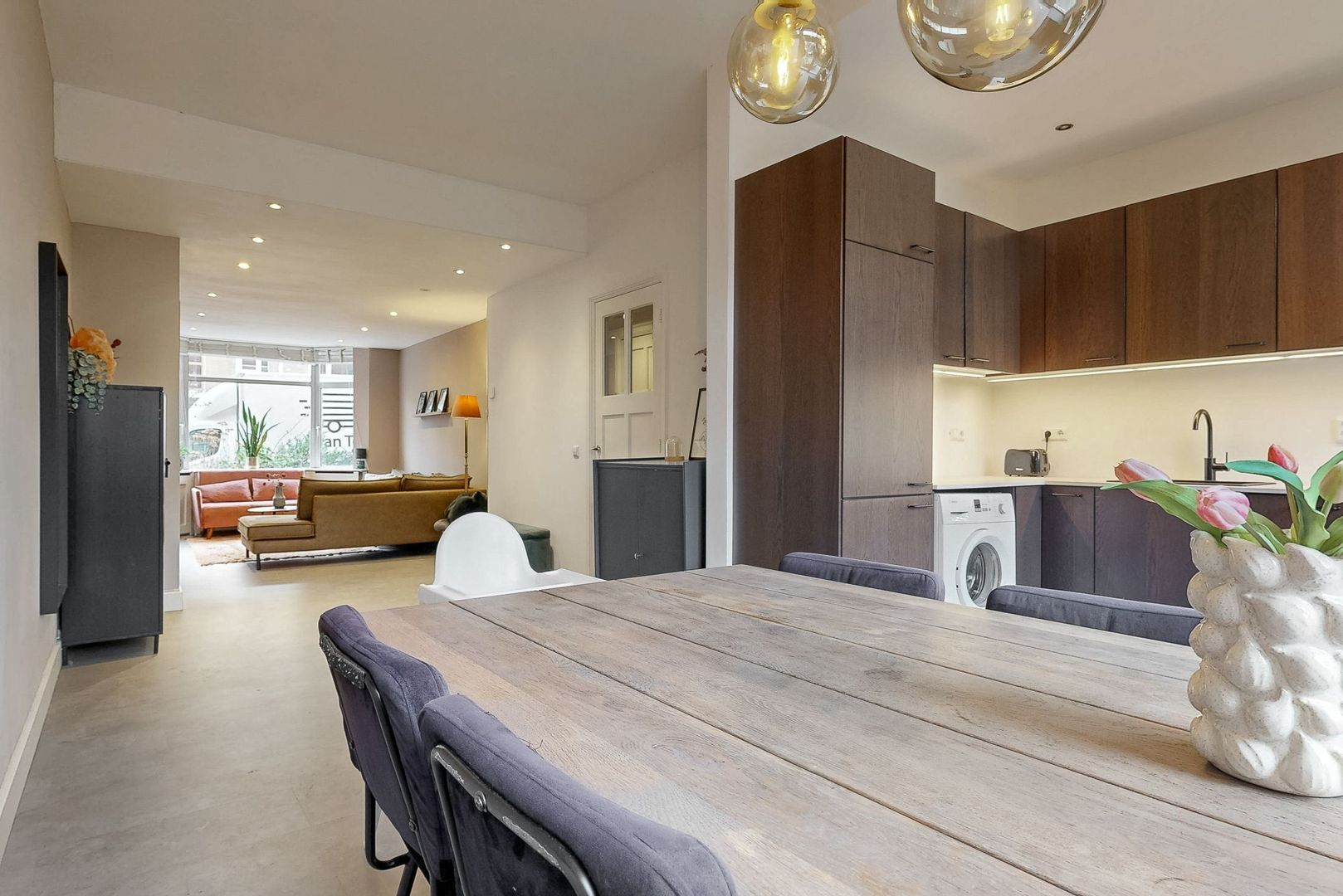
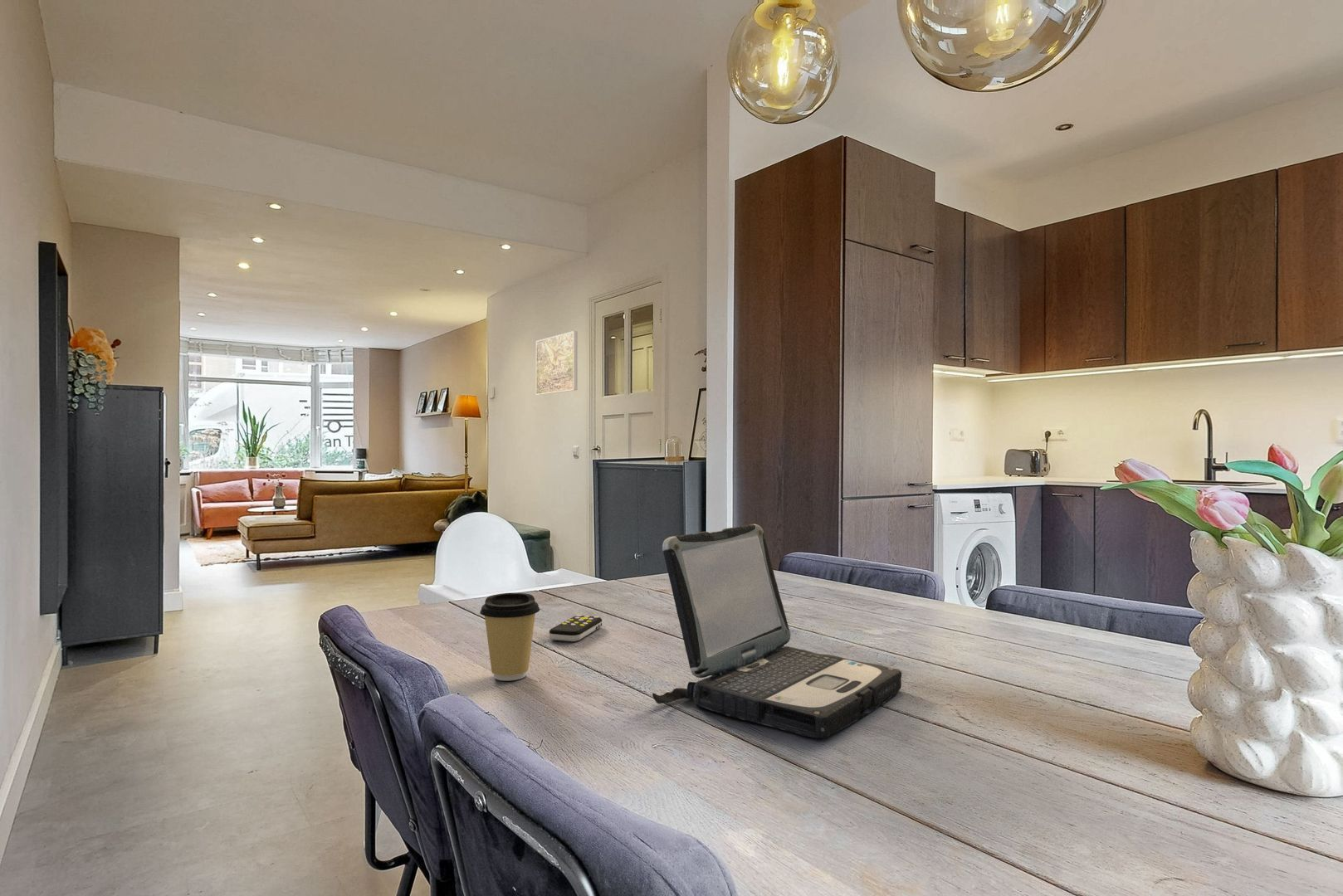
+ coffee cup (510, 636)
+ remote control (576, 627)
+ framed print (555, 364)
+ laptop (777, 615)
